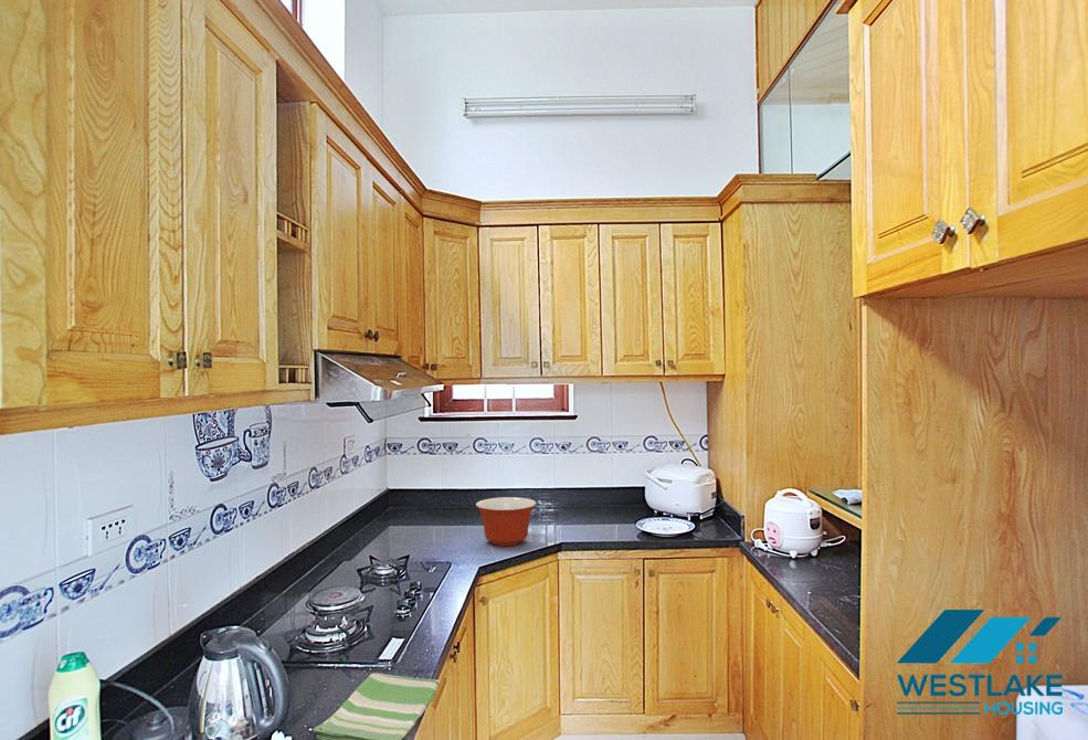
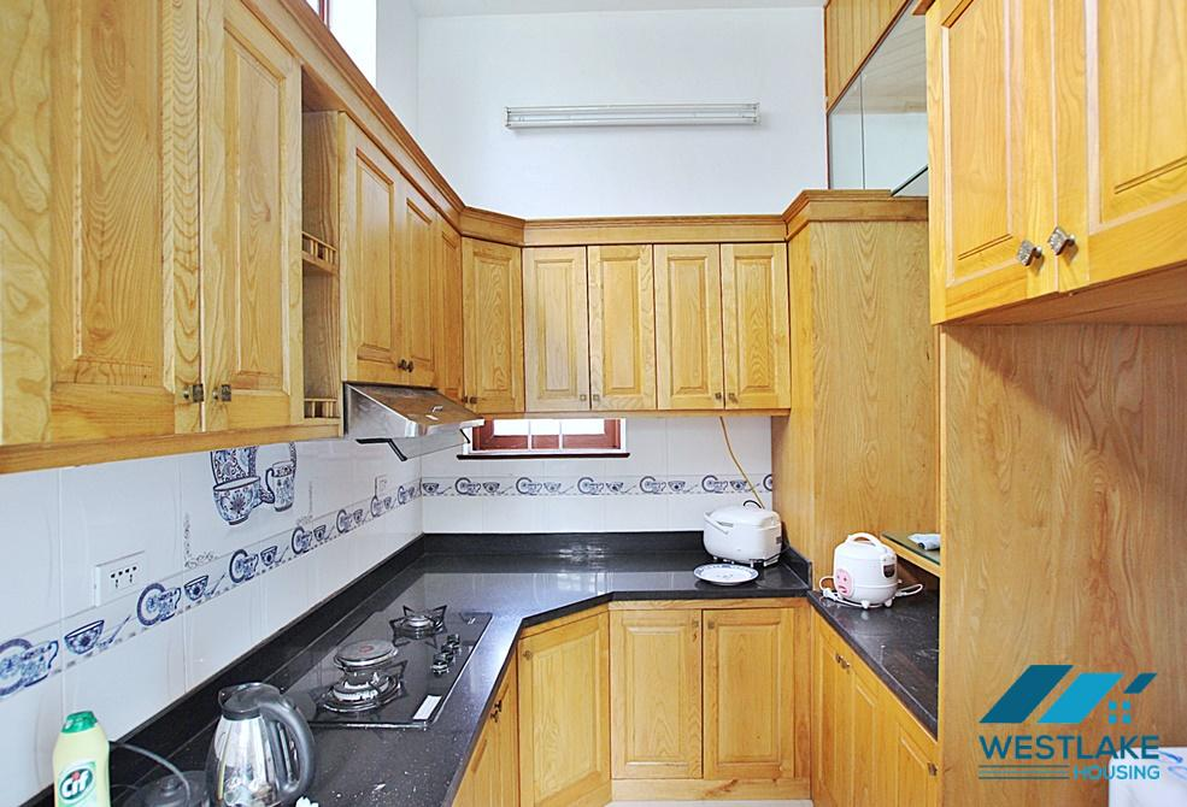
- dish towel (381, 706)
- mixing bowl (506, 522)
